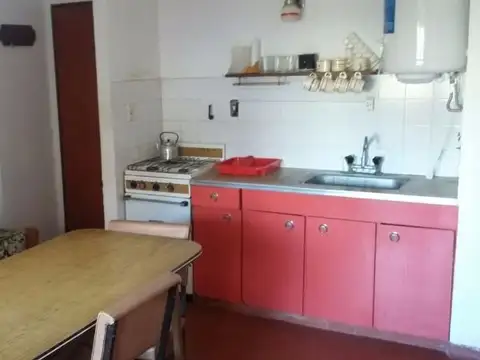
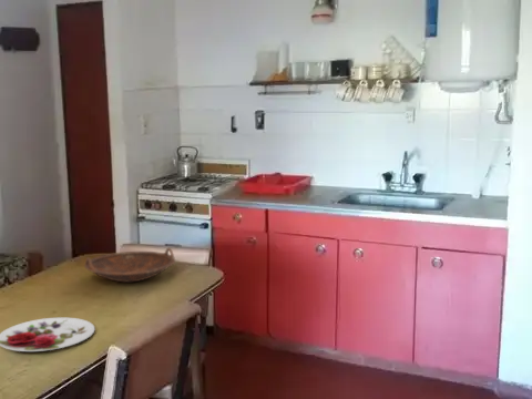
+ bowl (131, 265)
+ plate (47, 332)
